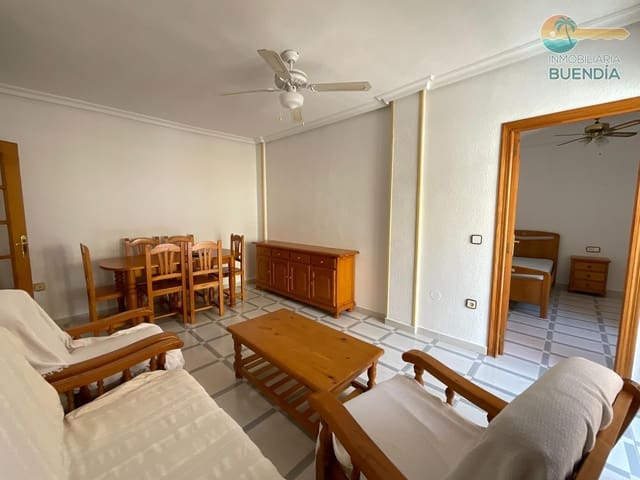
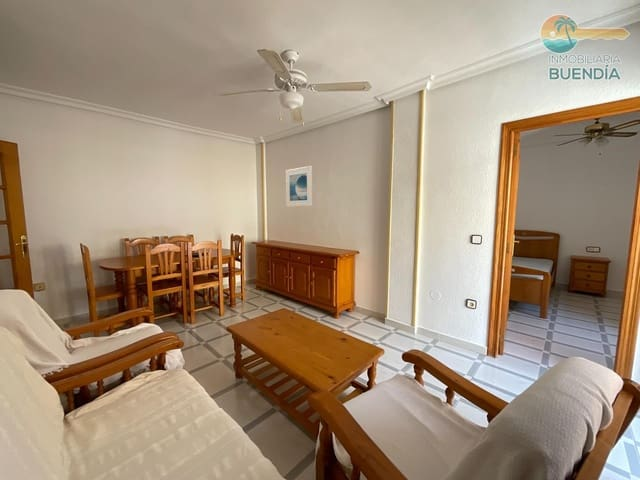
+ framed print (298, 187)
